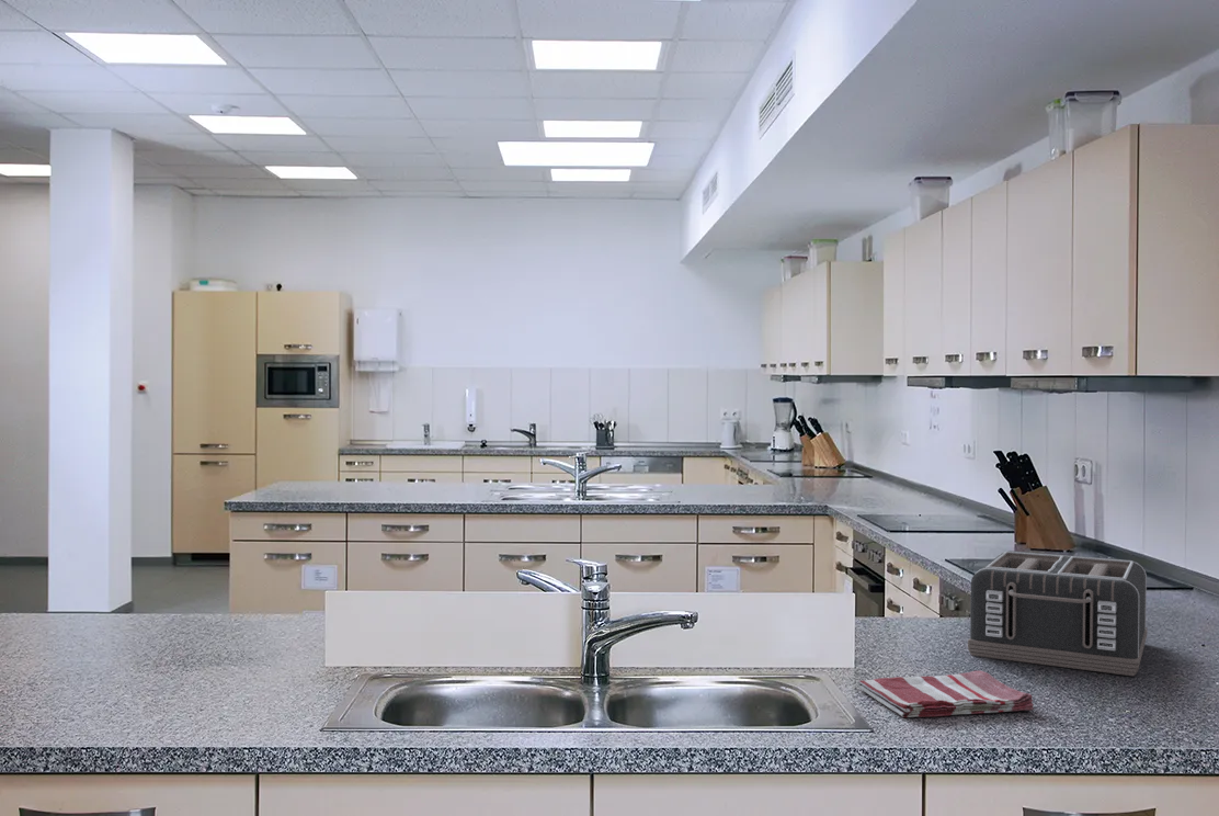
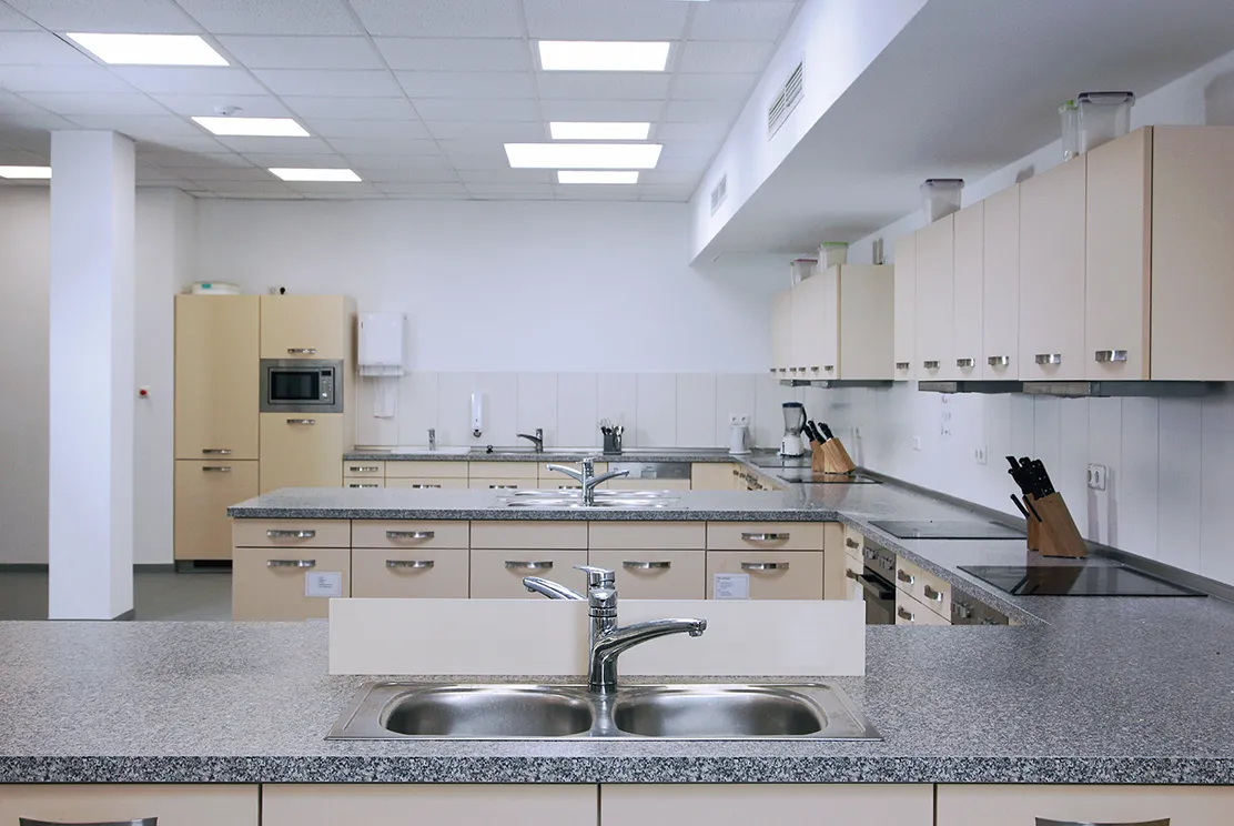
- dish towel (943, 691)
- toaster (1058, 608)
